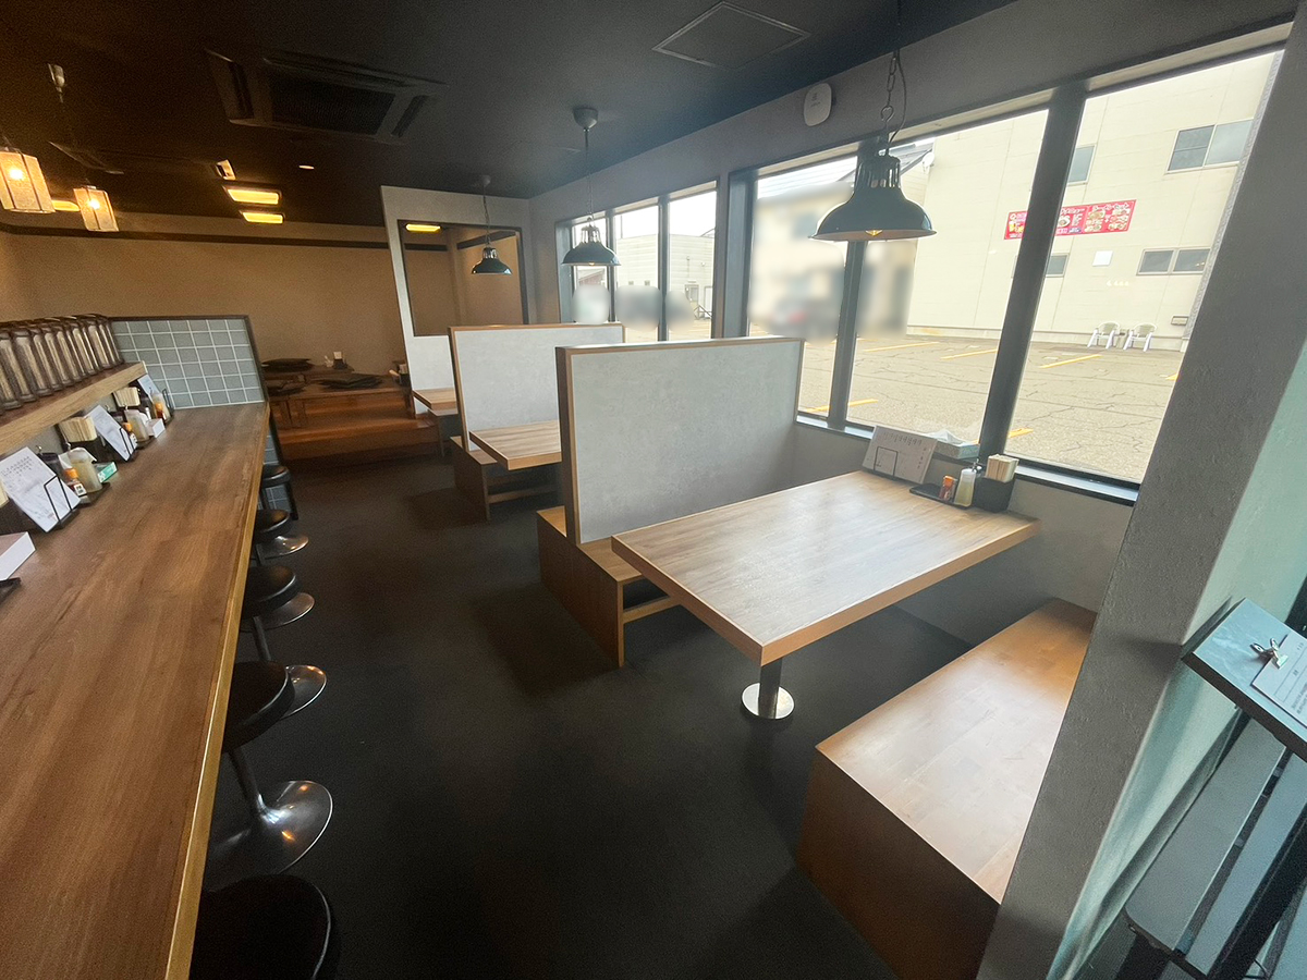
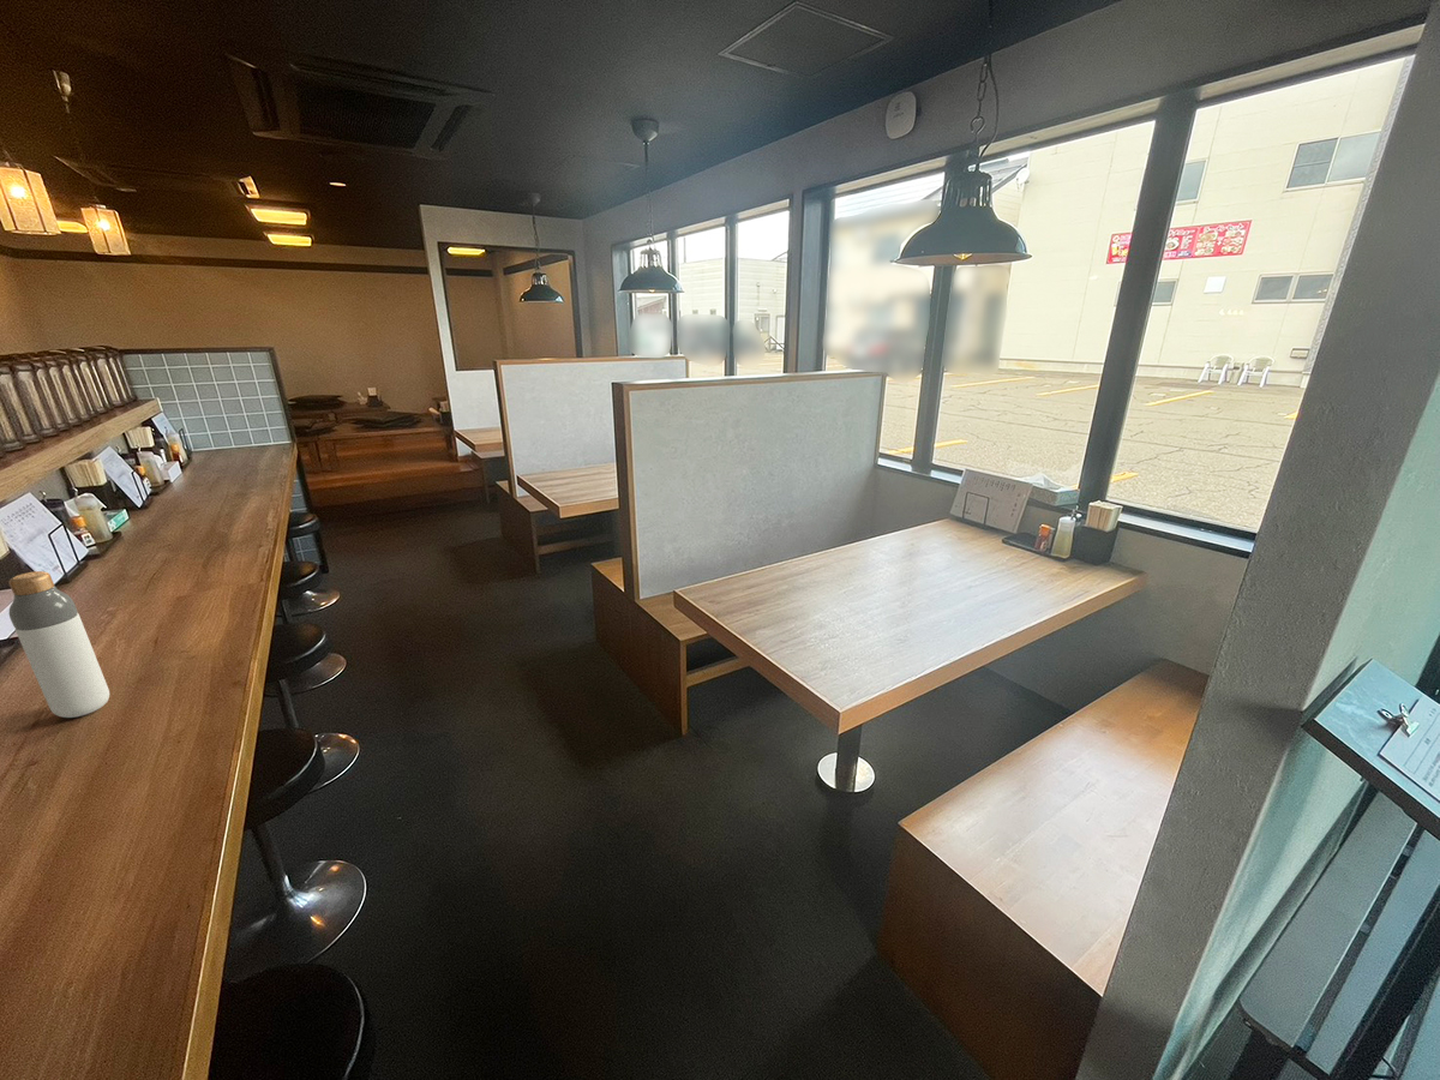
+ bottle (58, 644)
